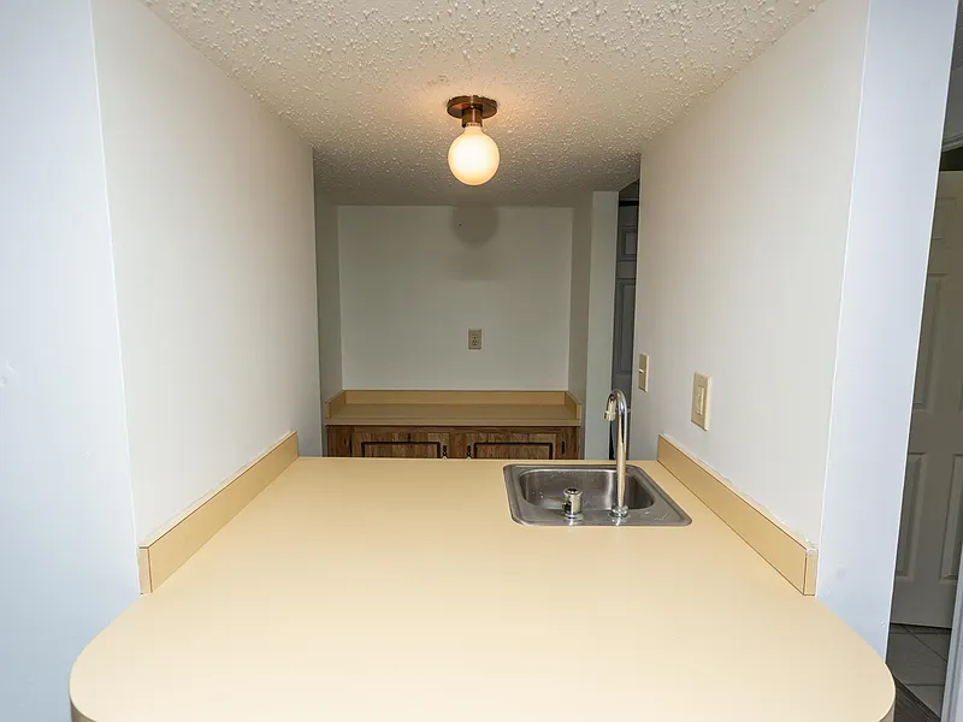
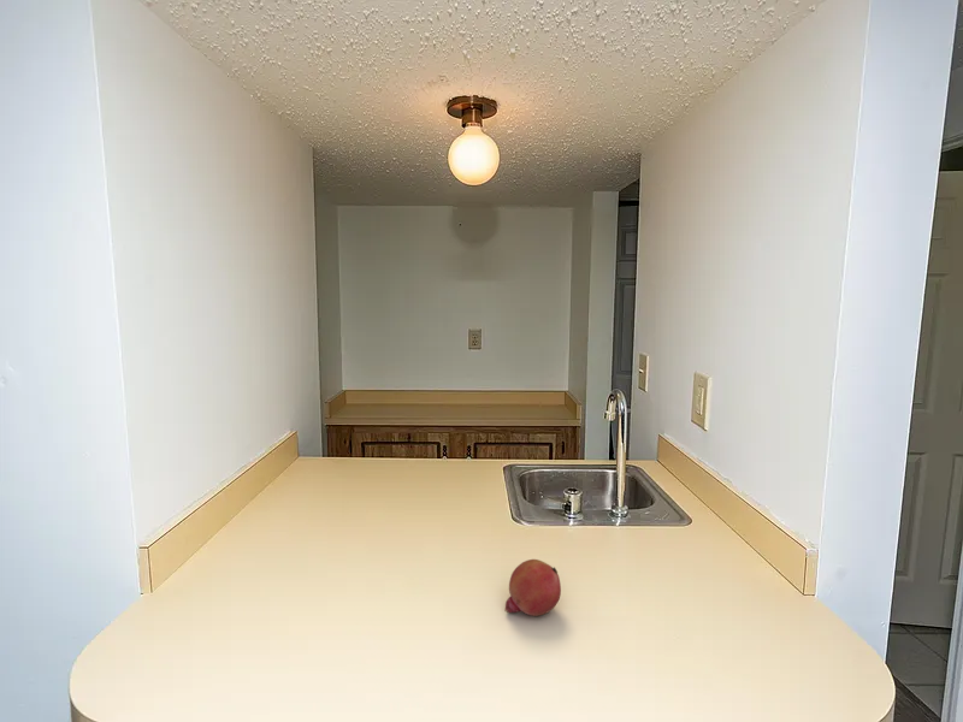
+ fruit (532, 587)
